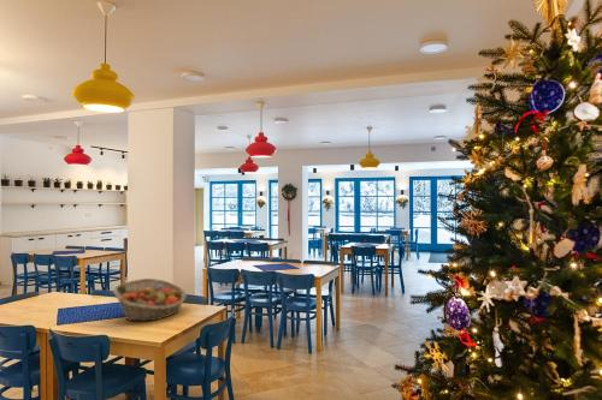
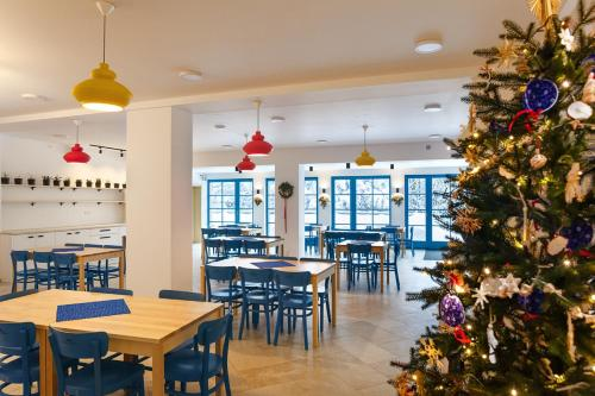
- fruit basket (150, 298)
